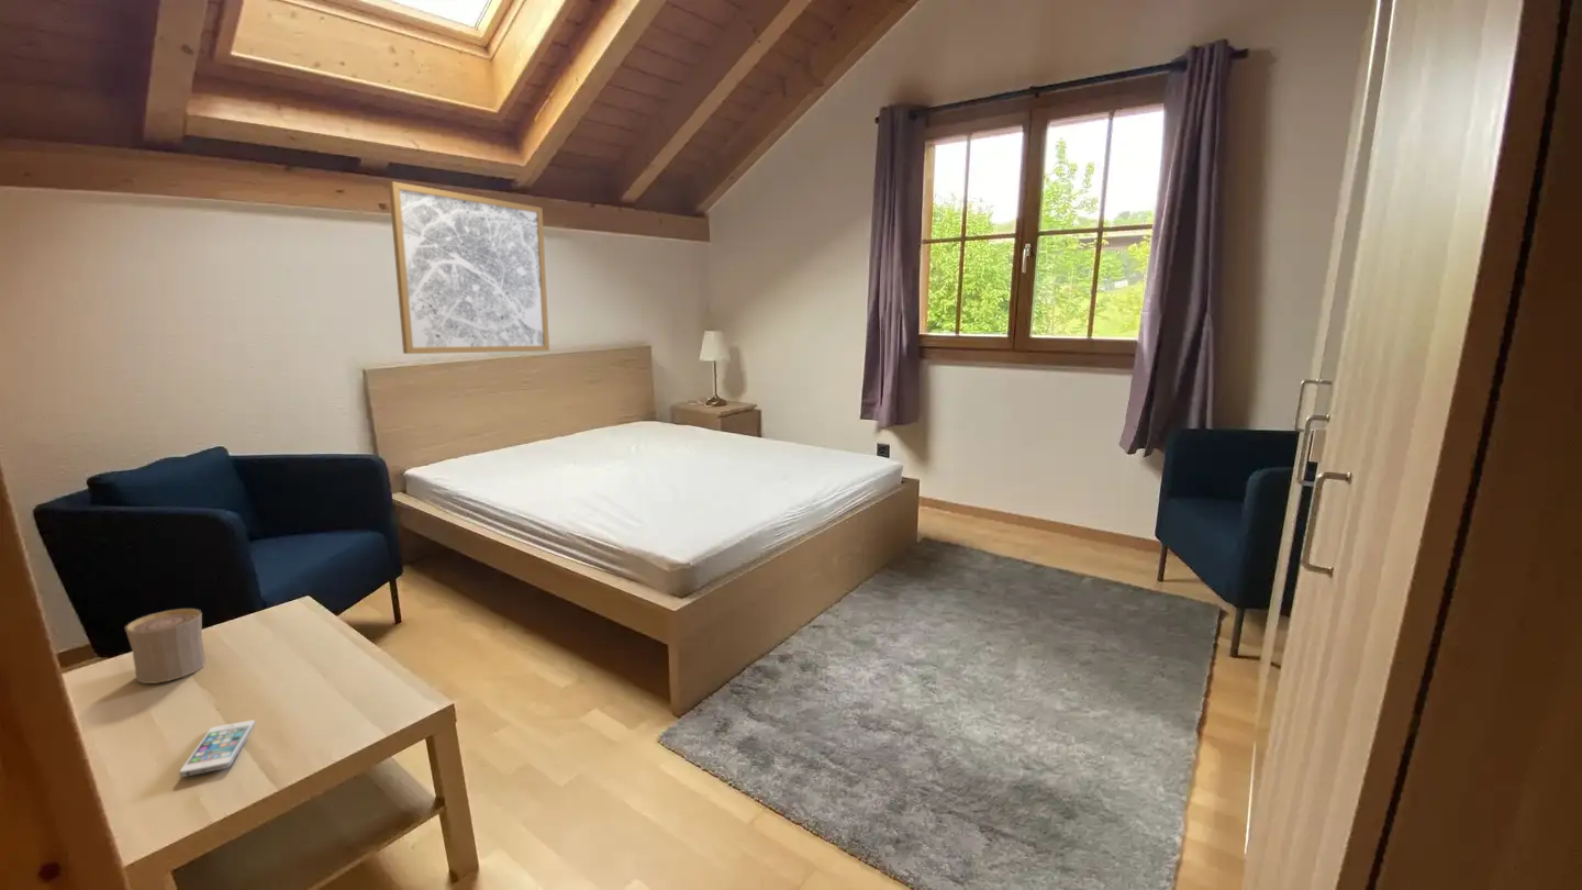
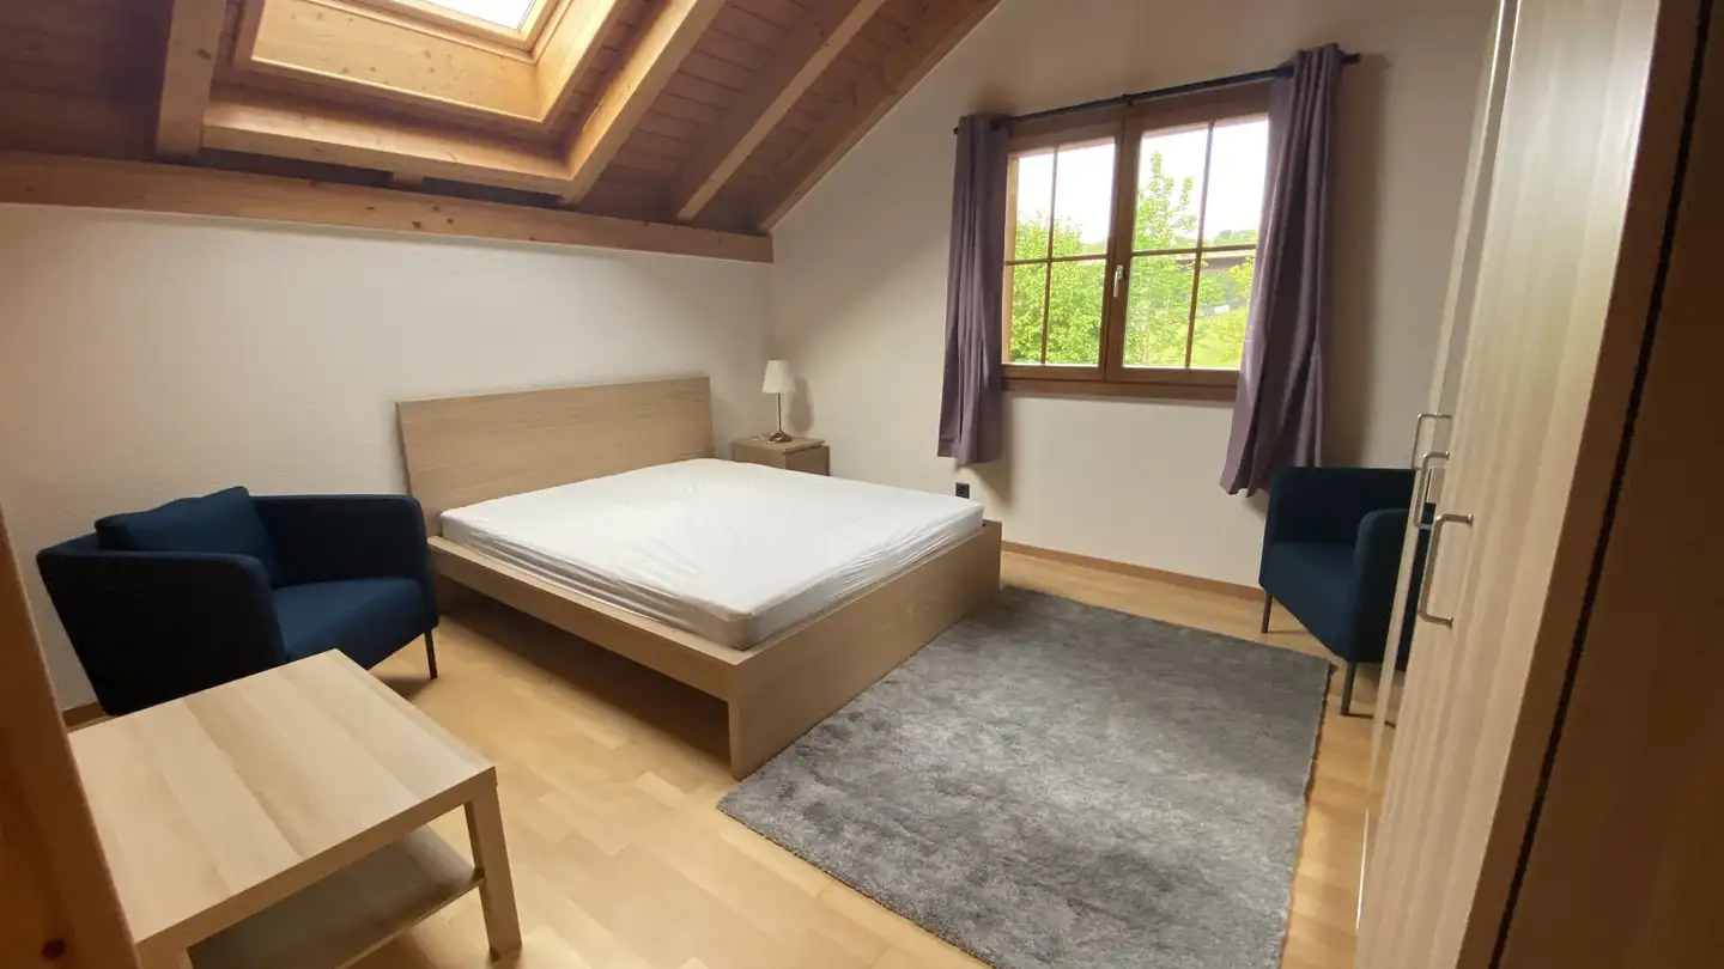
- smartphone (220, 746)
- wall art (477, 275)
- cup (168, 645)
